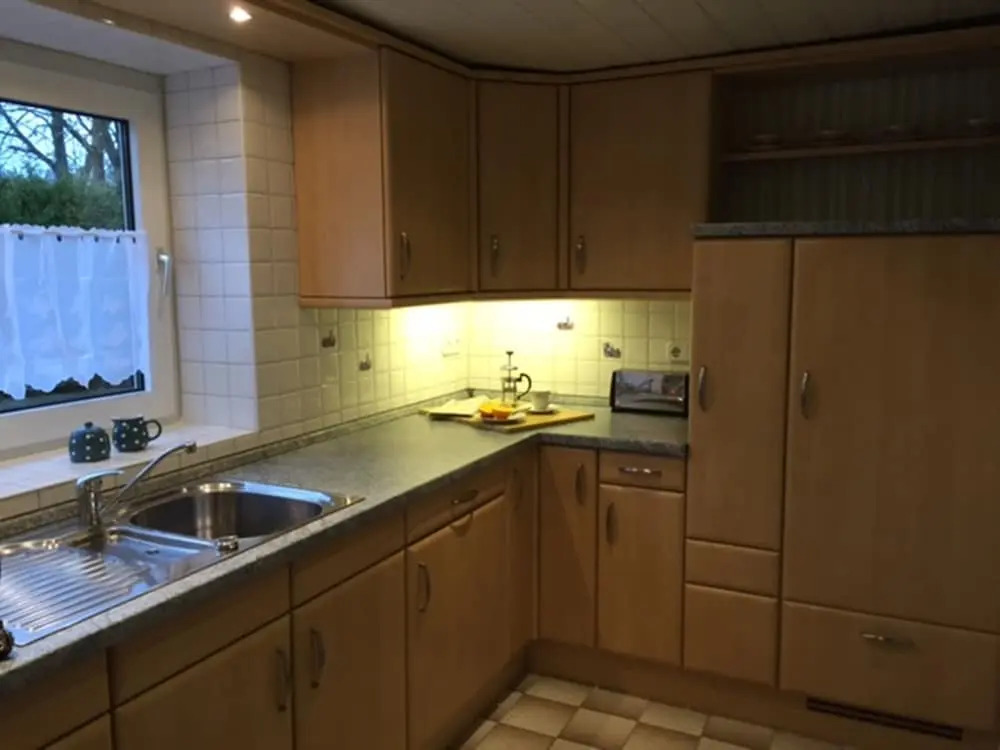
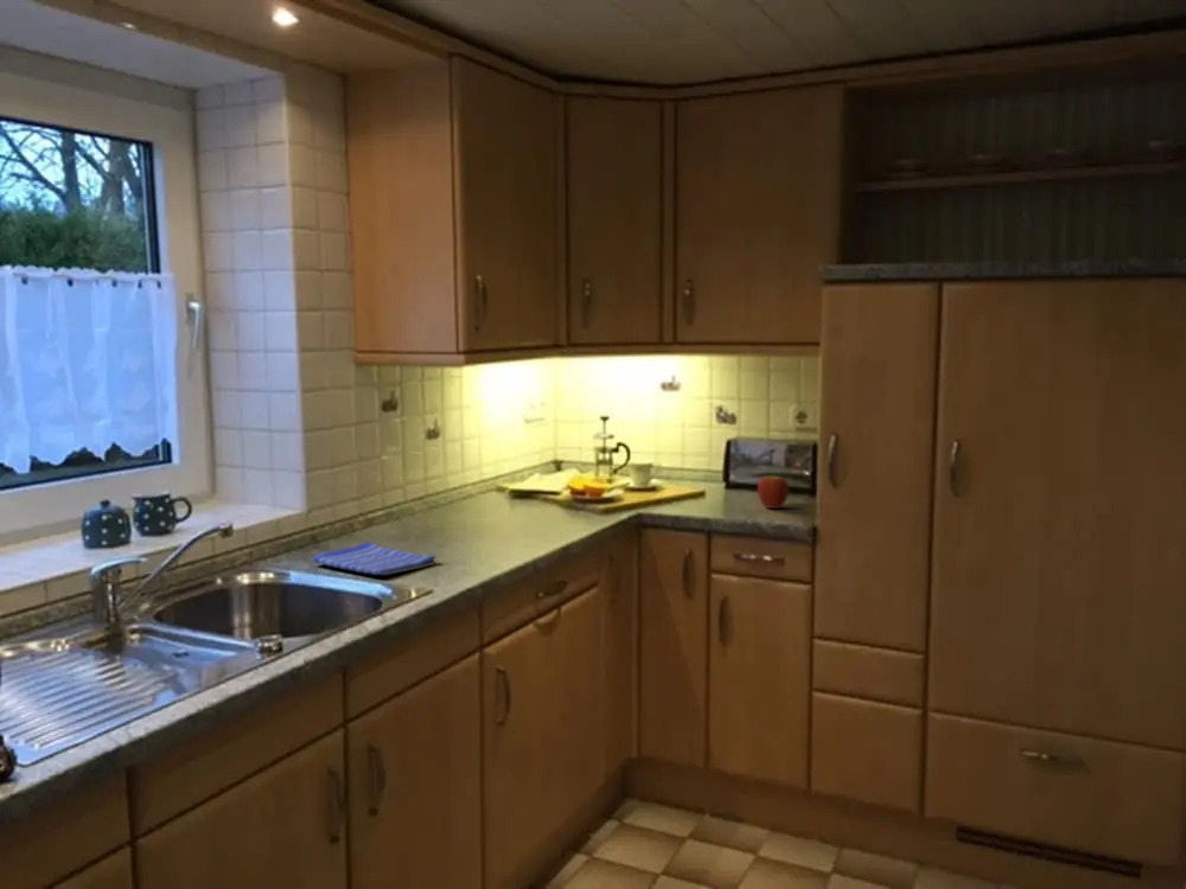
+ fruit (772, 490)
+ dish towel (374, 558)
